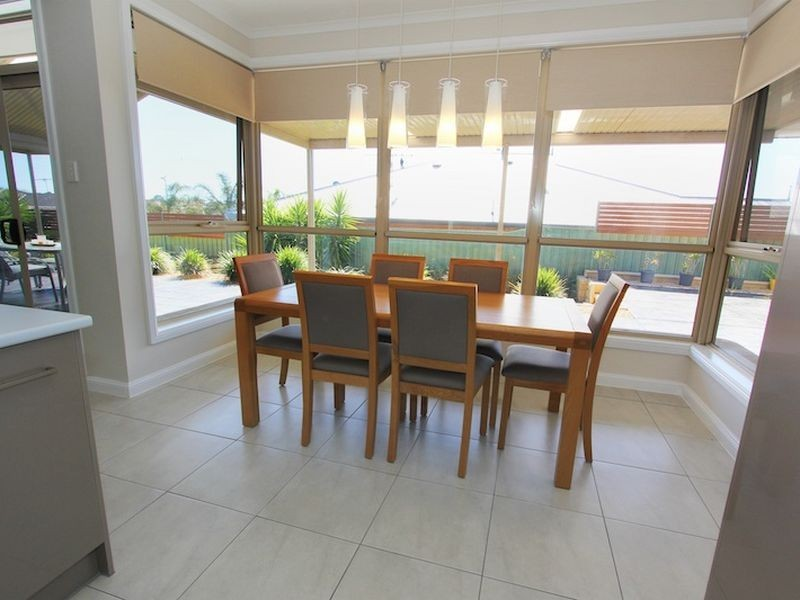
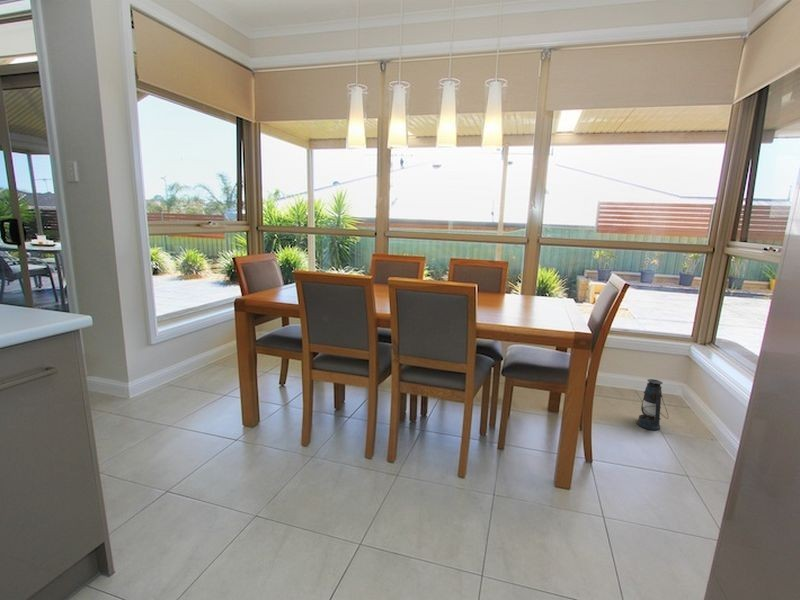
+ lantern (653, 402)
